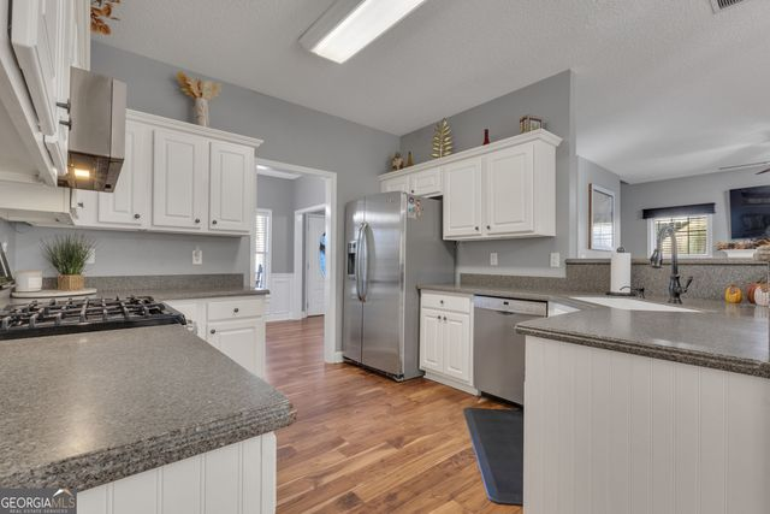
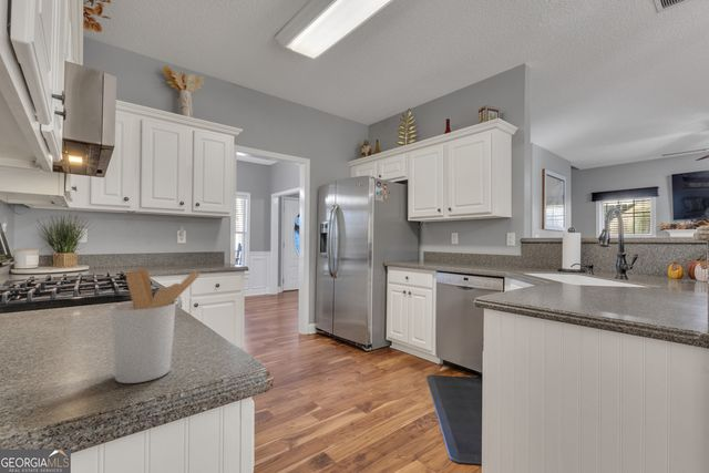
+ utensil holder (161, 319)
